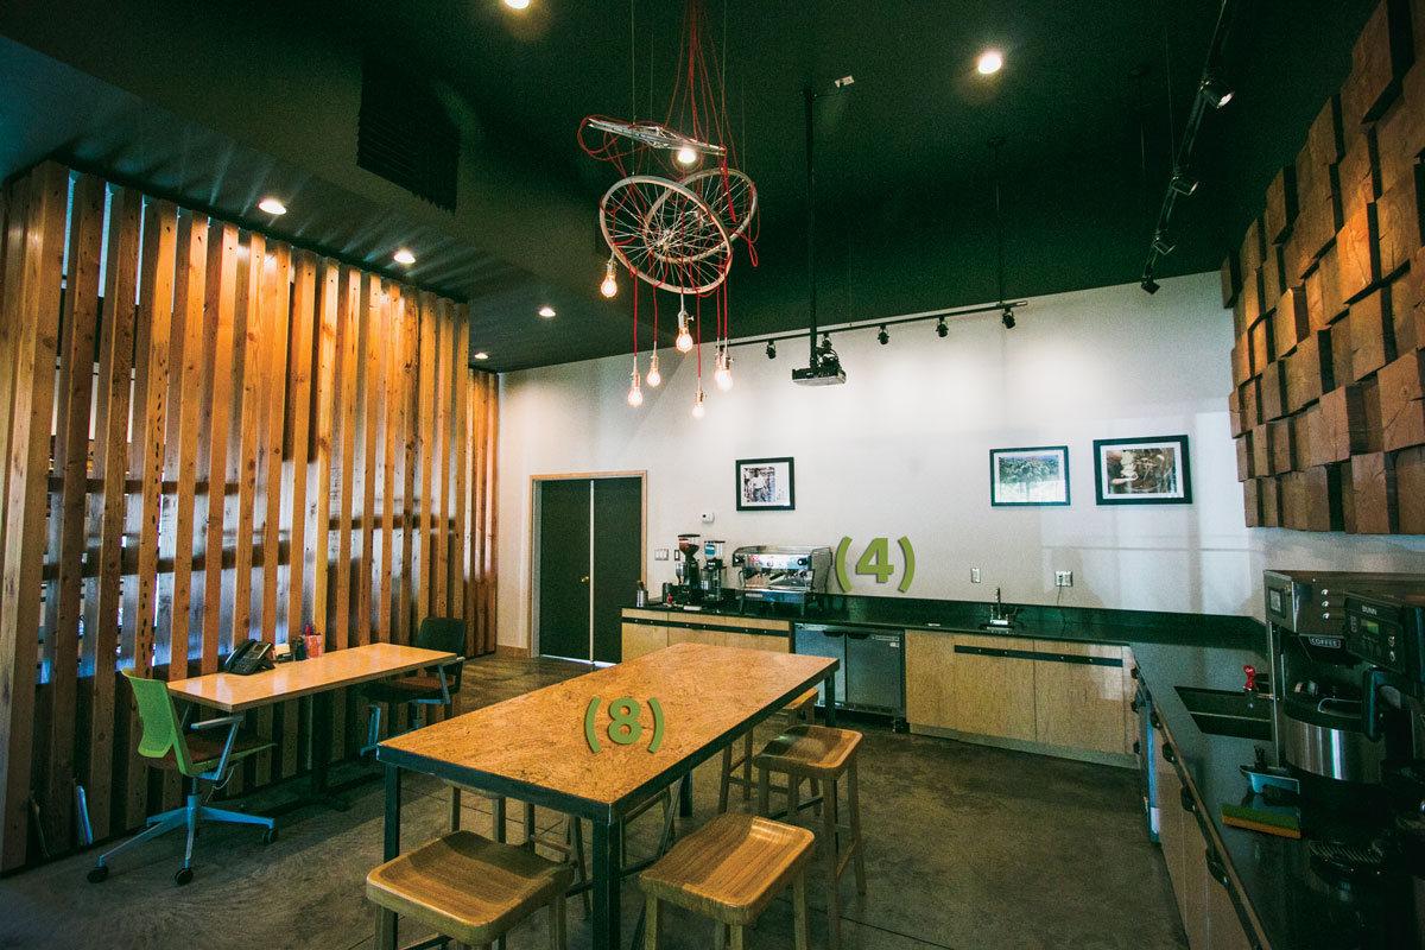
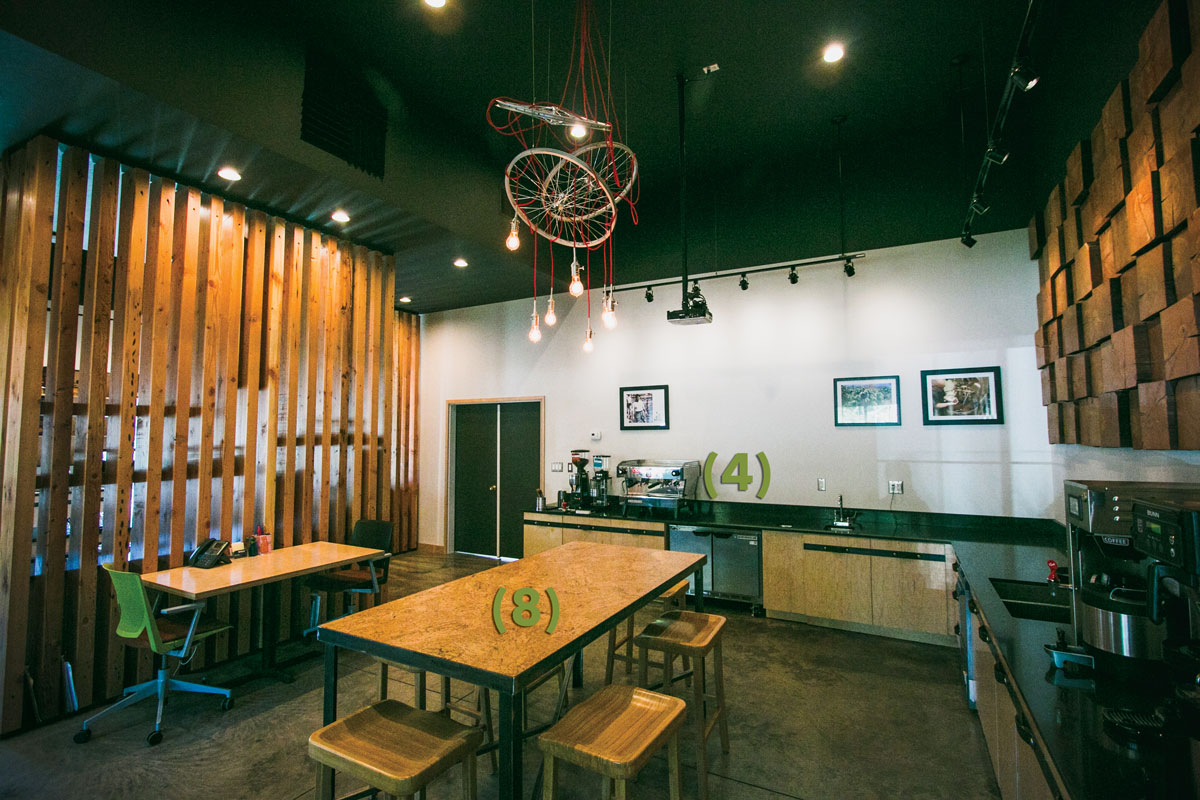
- dish sponge (1259, 819)
